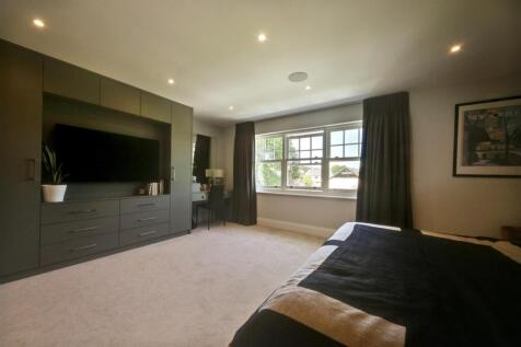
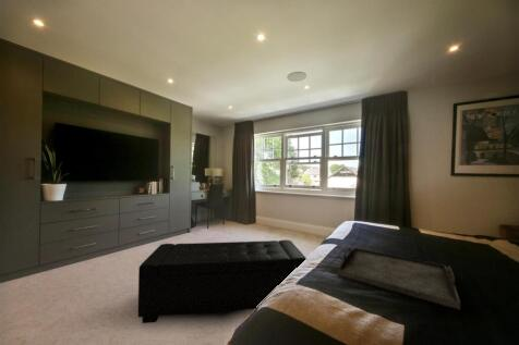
+ ottoman (227, 273)
+ serving tray (393, 266)
